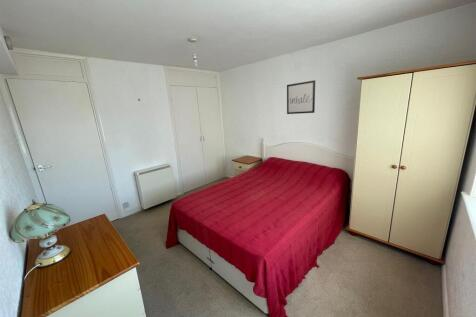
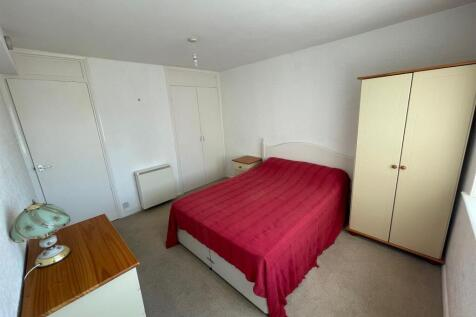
- wall art (300, 98)
